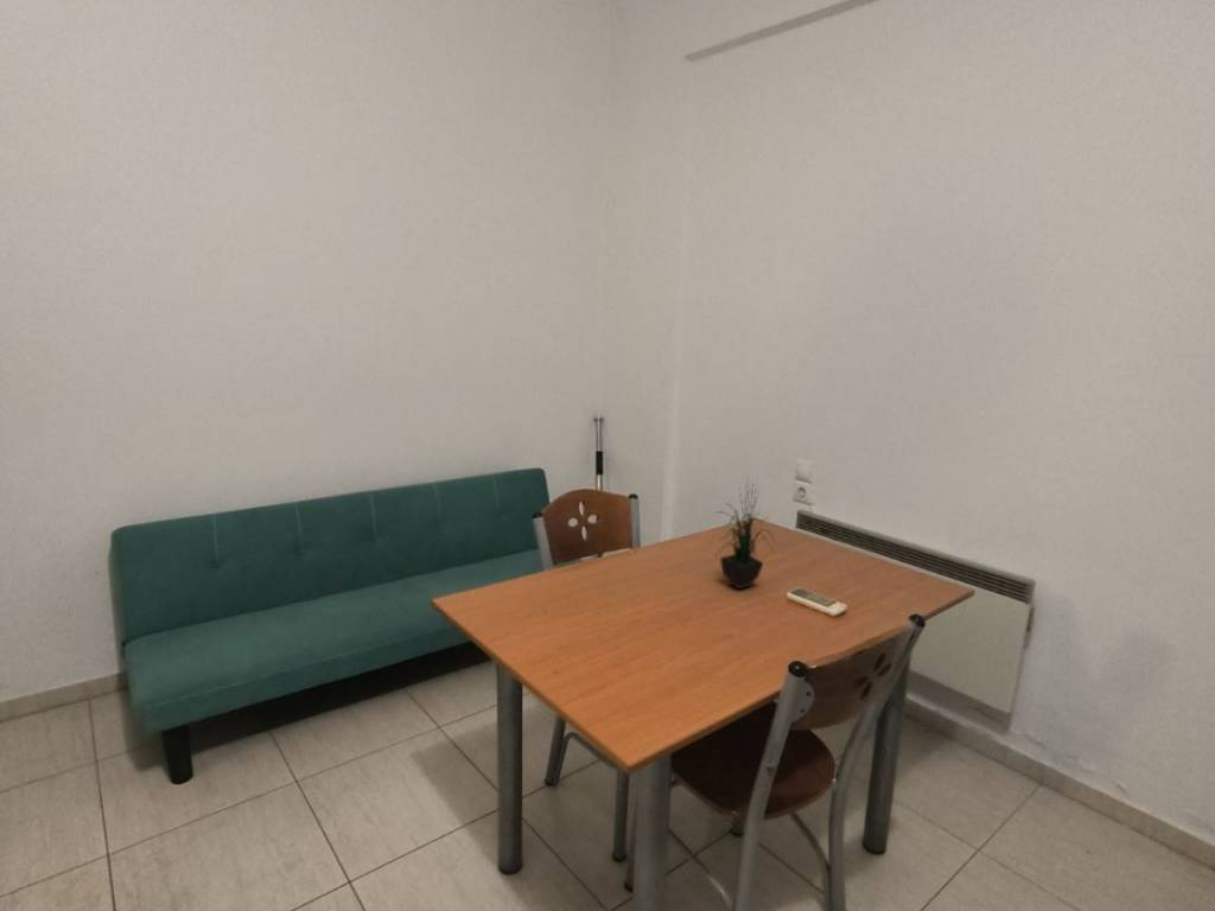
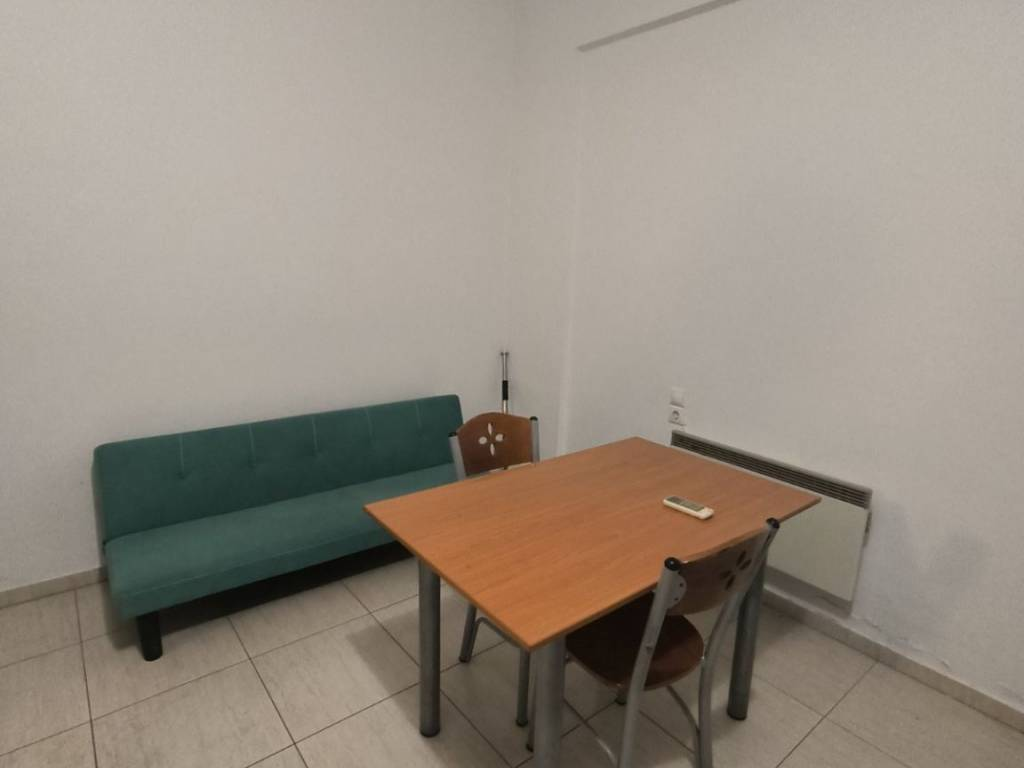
- potted plant (745, 523)
